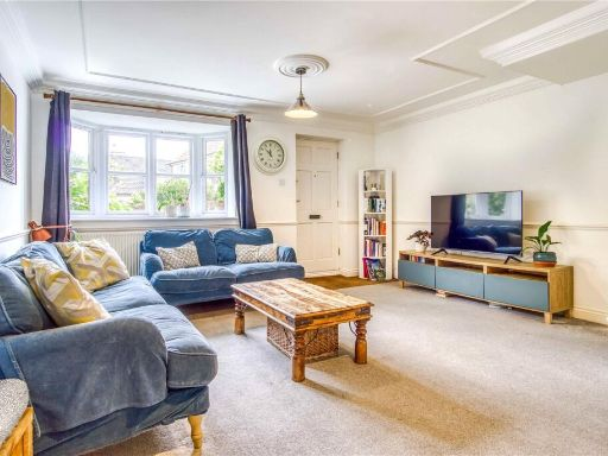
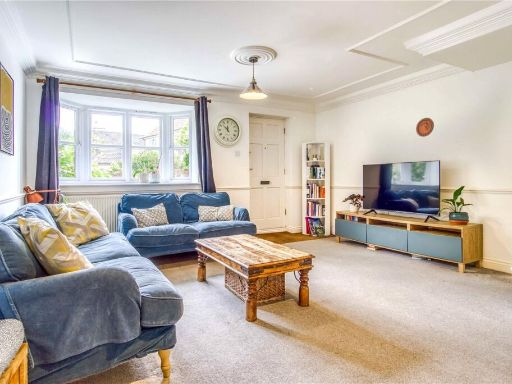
+ decorative plate (424, 127)
